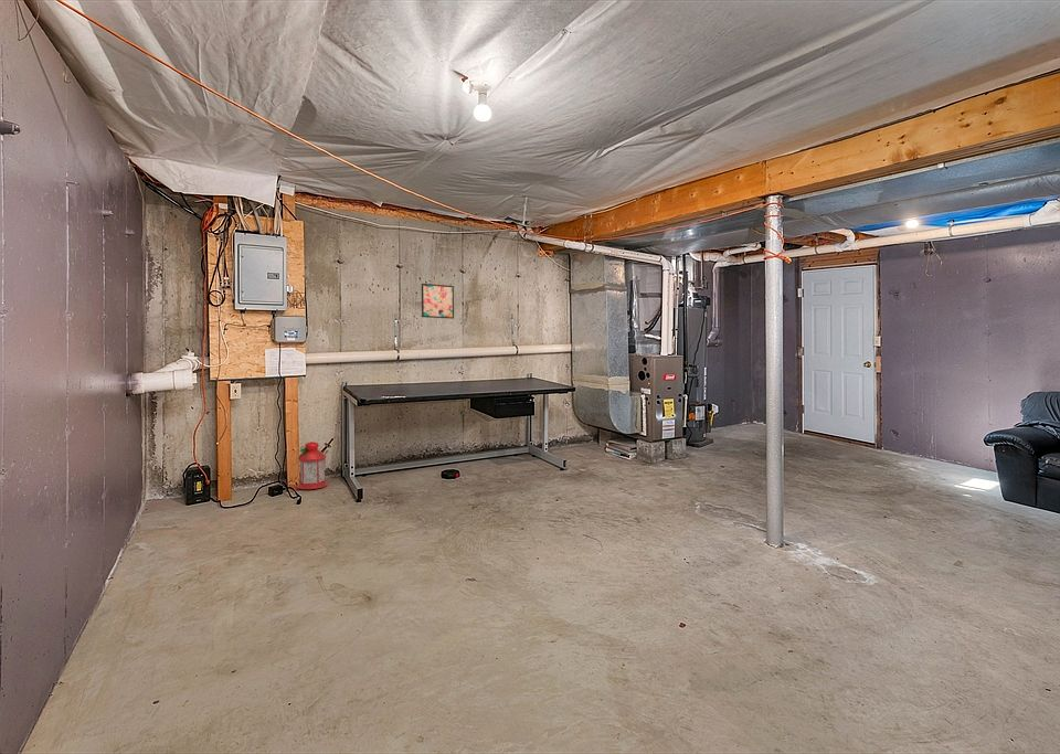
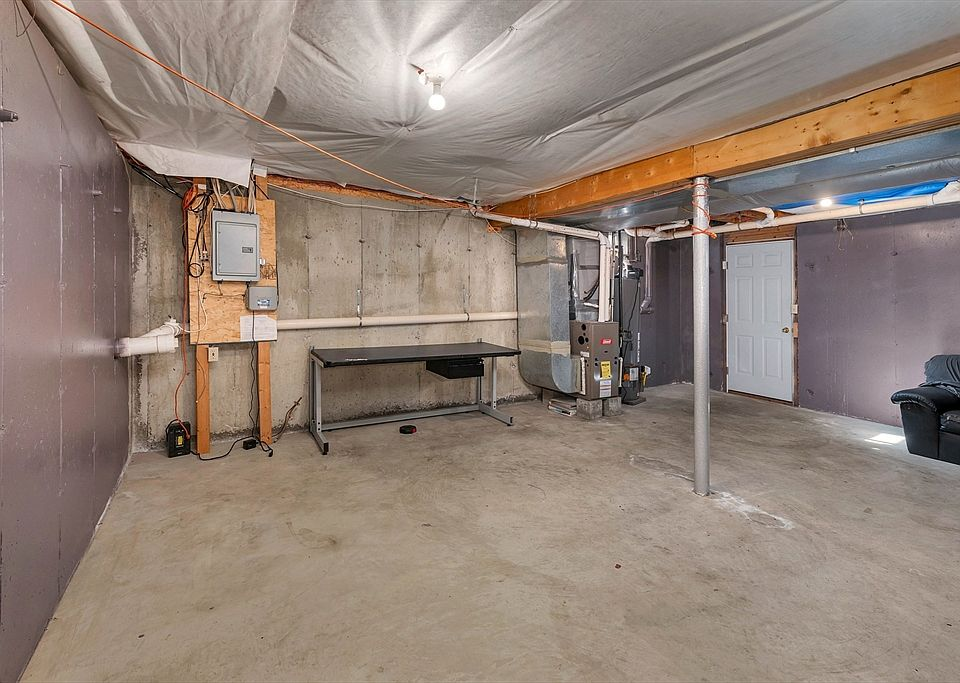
- lantern (311, 464)
- wall art (437, 300)
